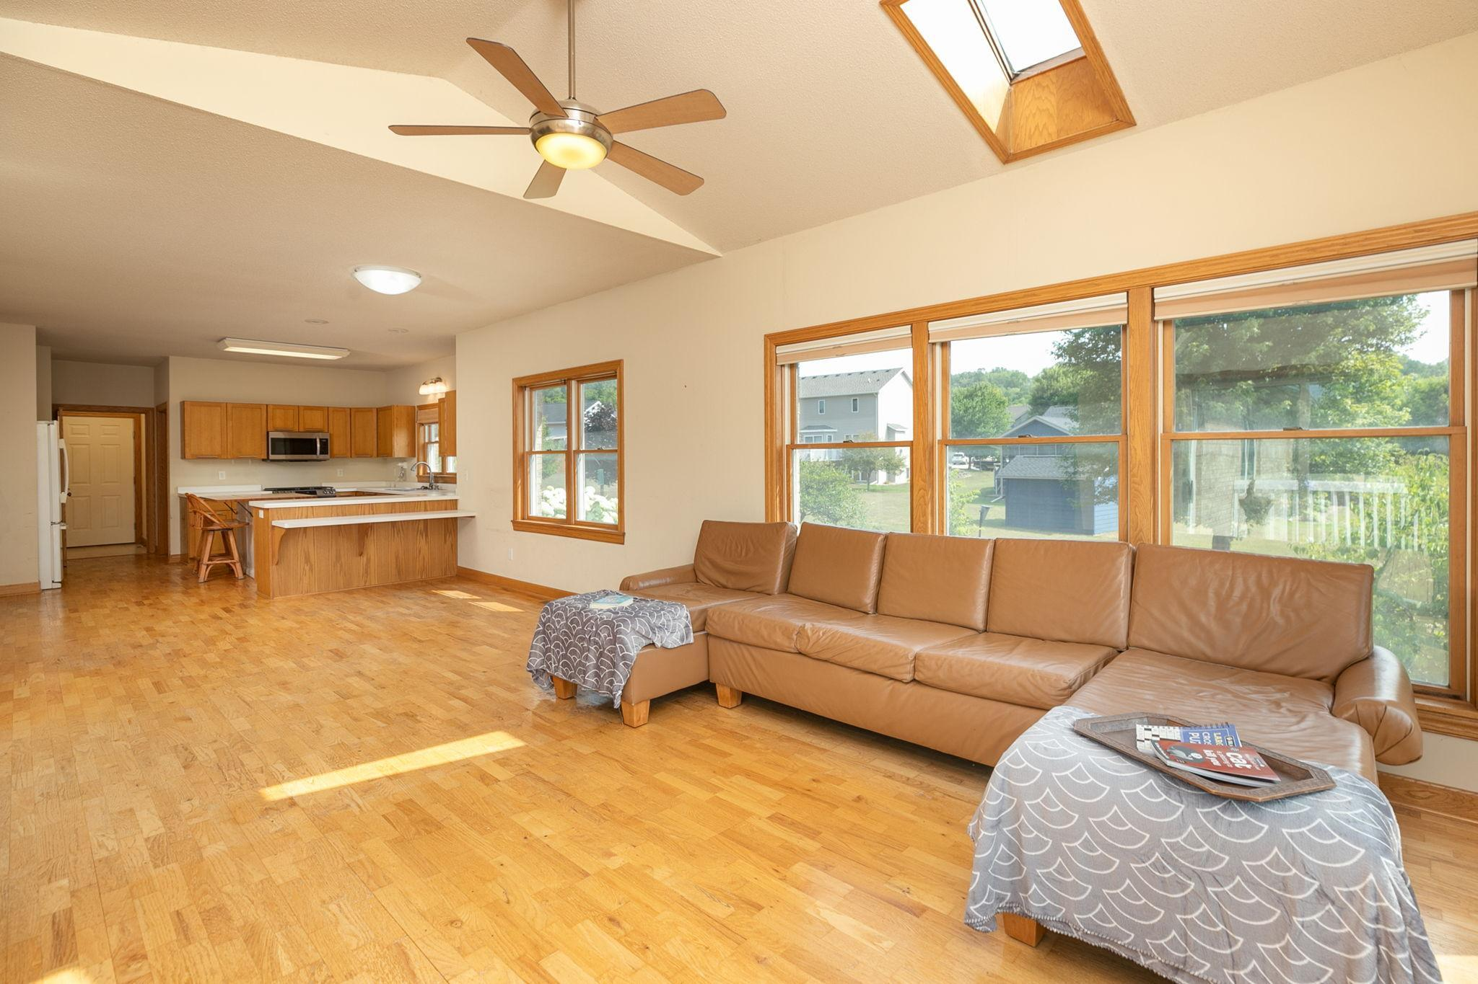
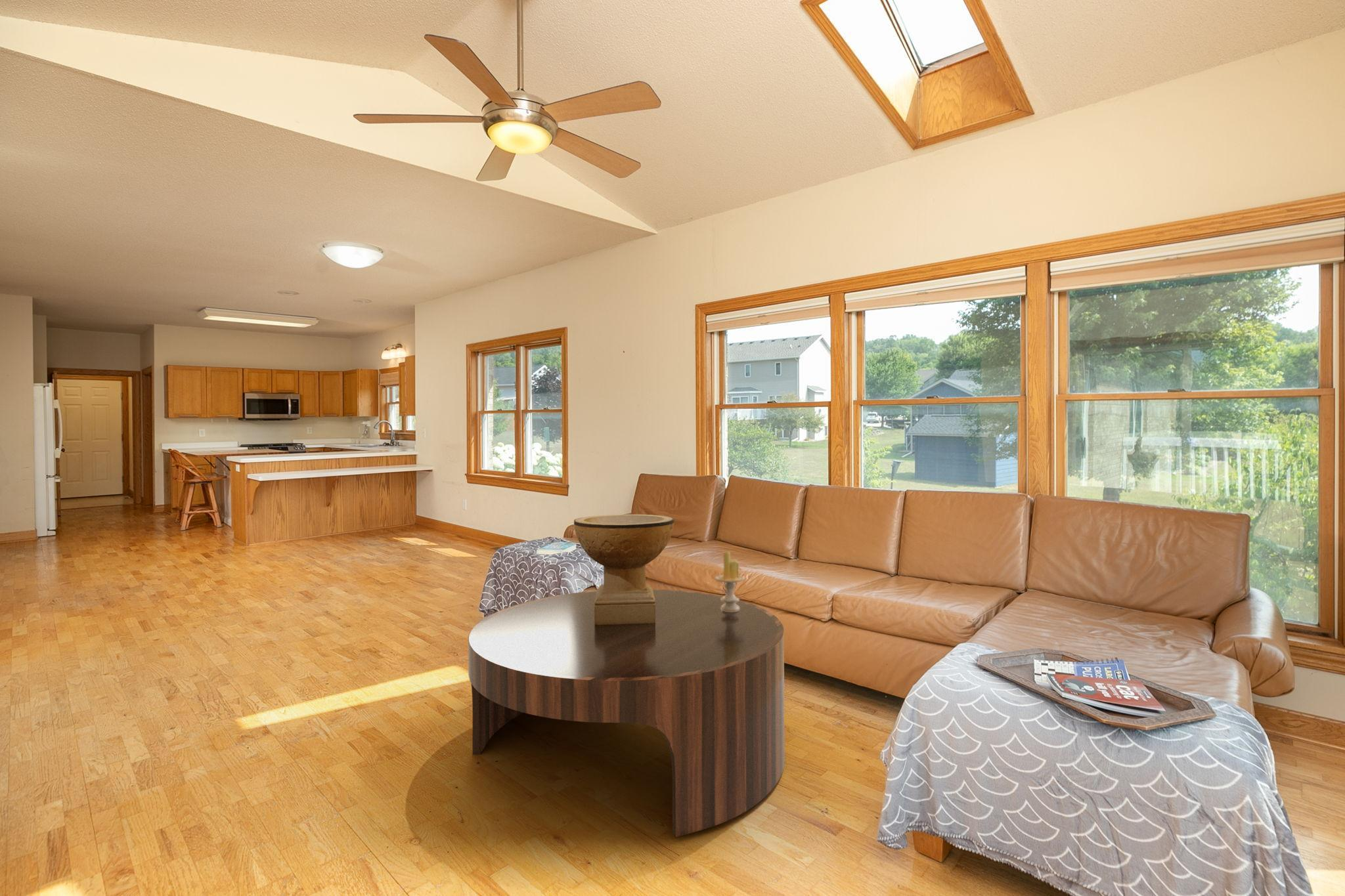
+ candle (730, 579)
+ decorative bowl (625, 566)
+ coffee table (628, 685)
